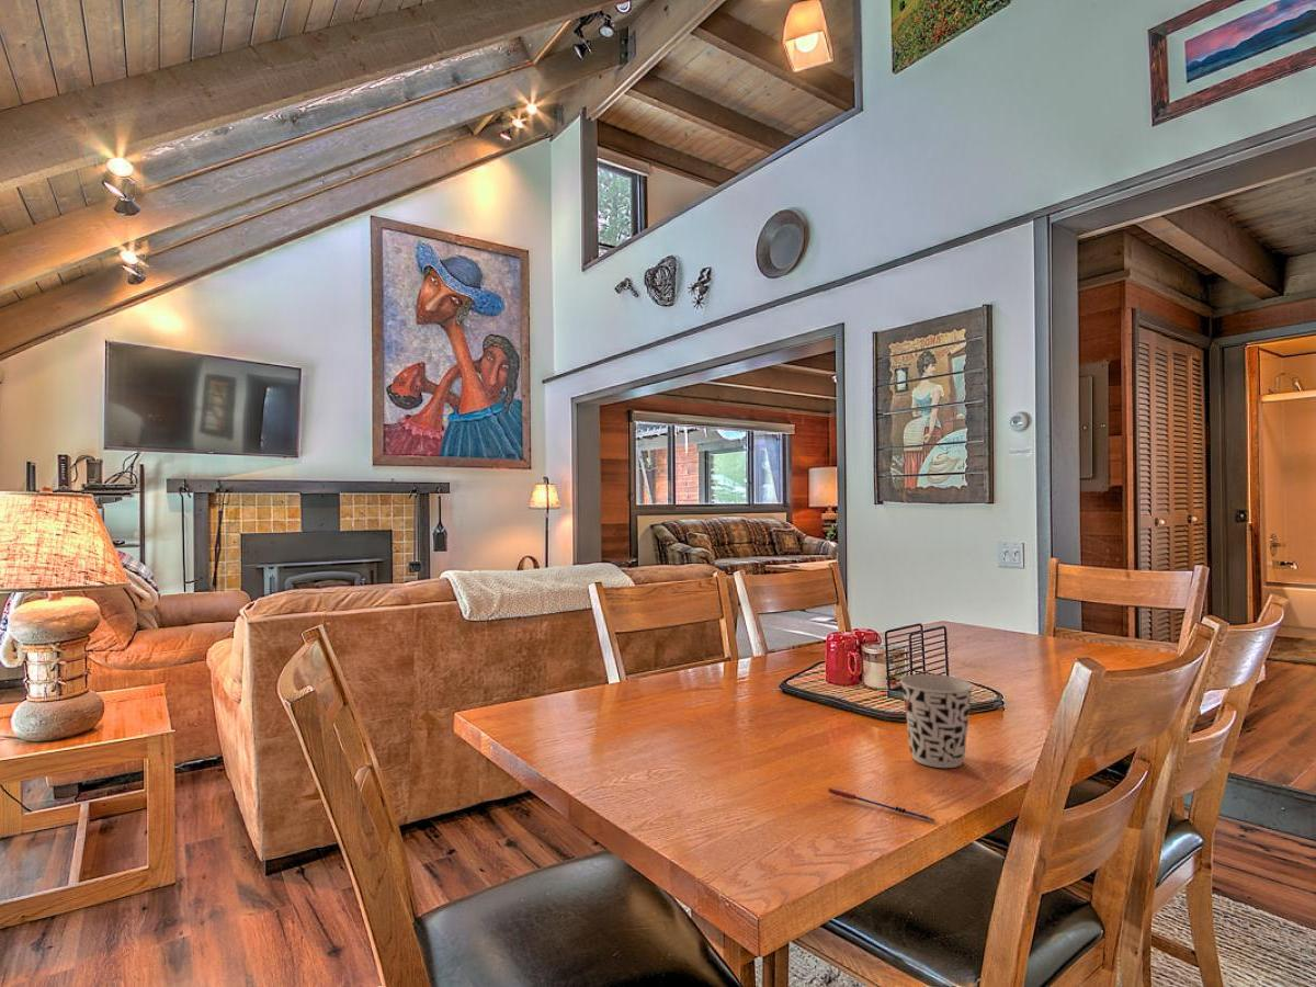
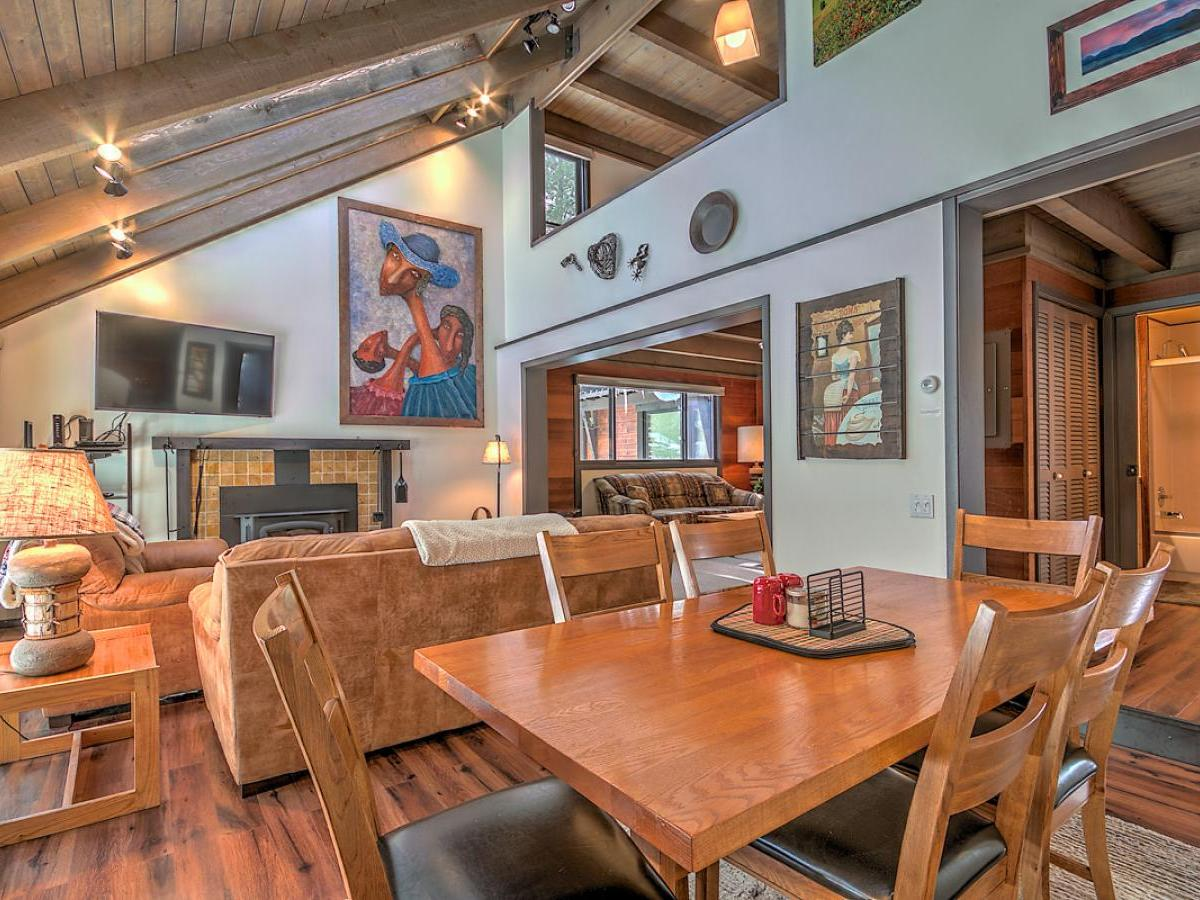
- pen (880, 804)
- cup (937, 721)
